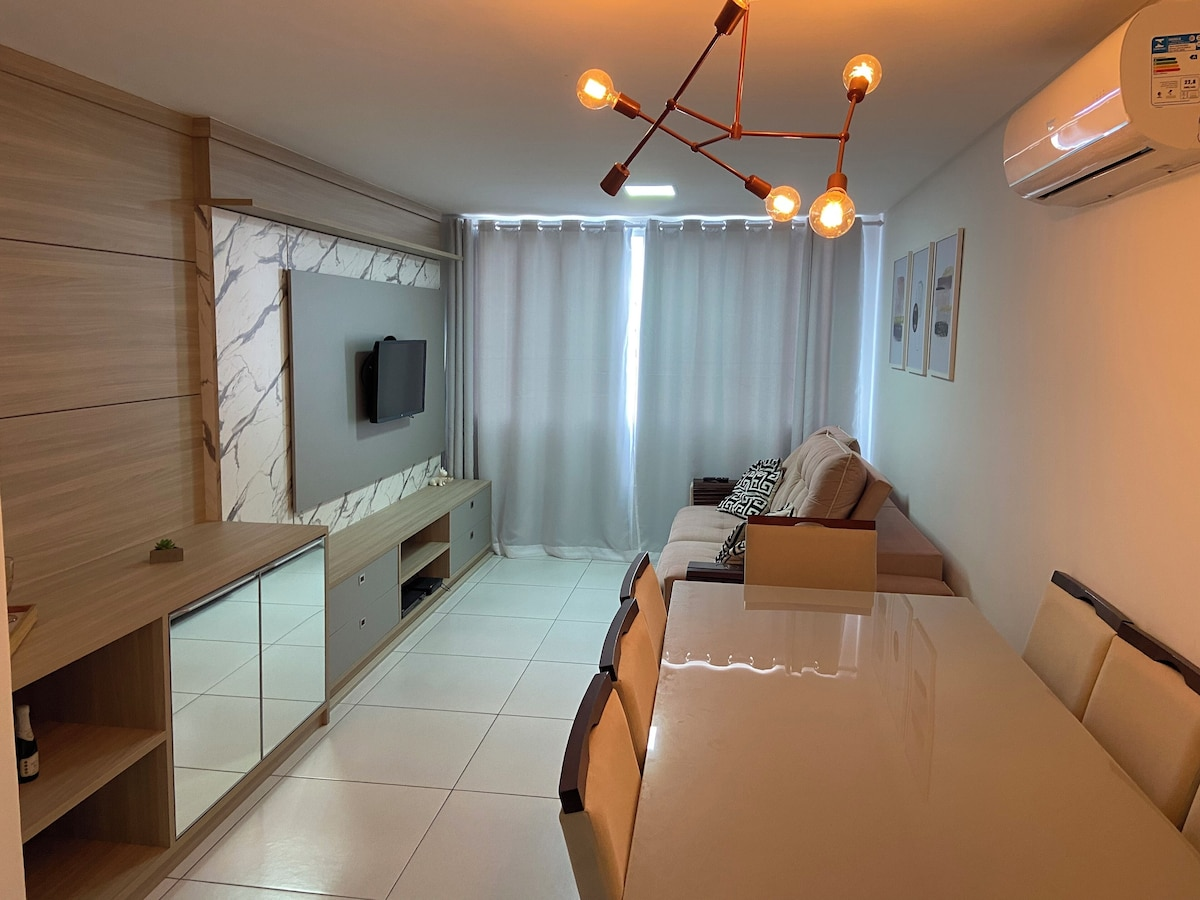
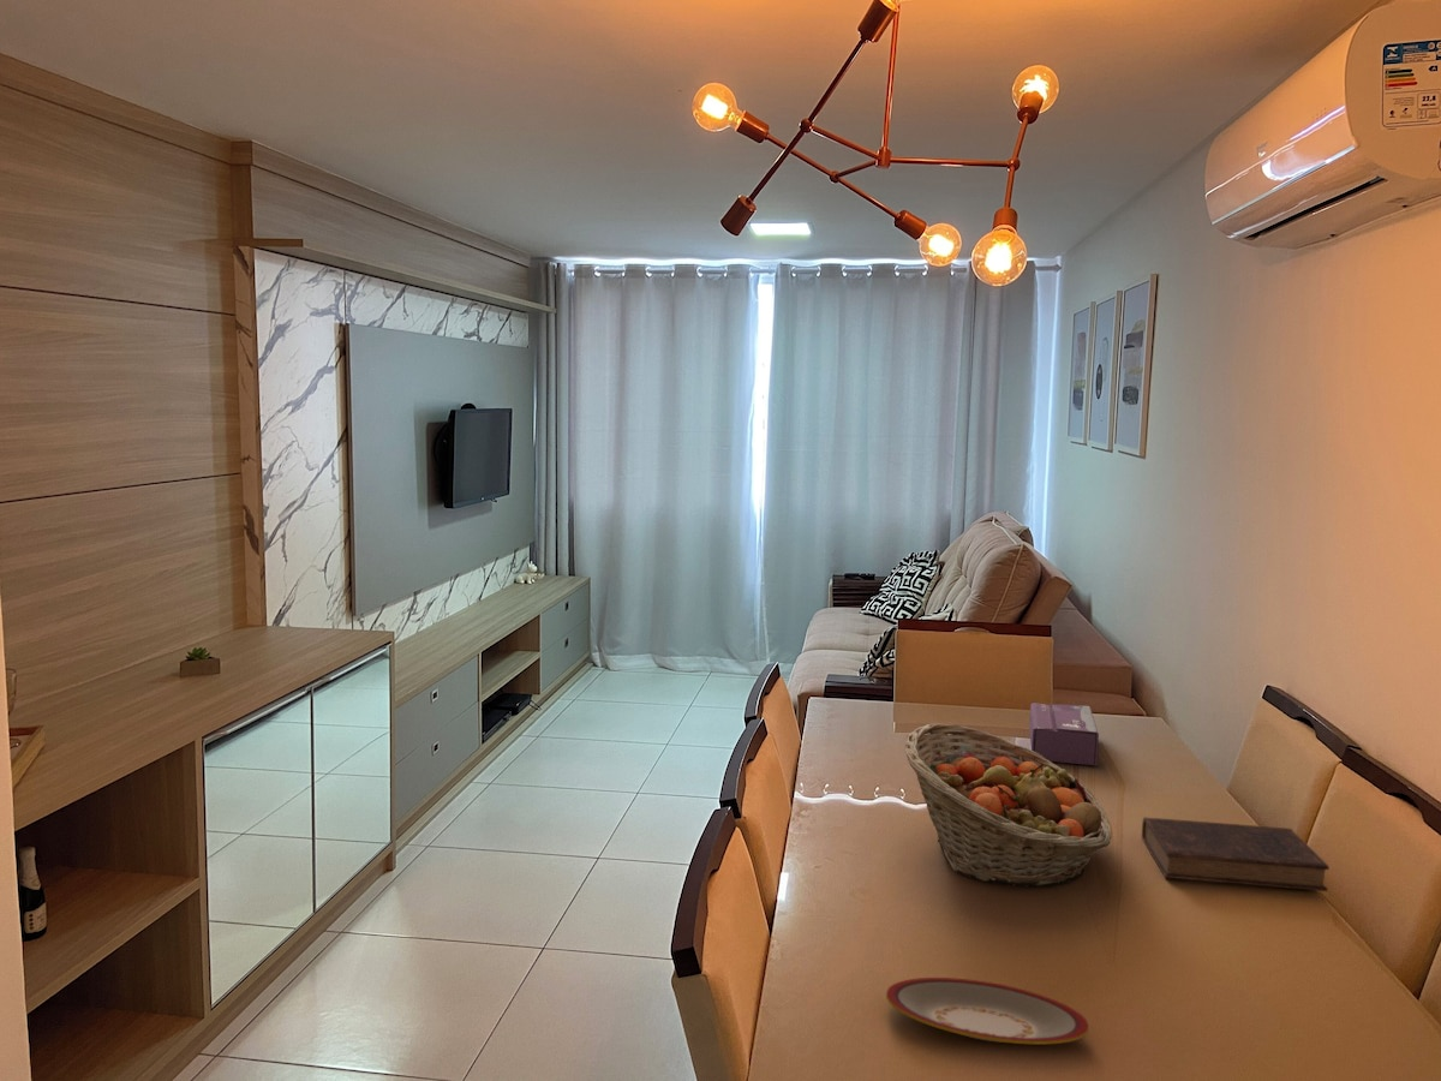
+ book (1230, 852)
+ fruit basket (1004, 799)
+ plate (983, 1015)
+ tissue box (1062, 731)
